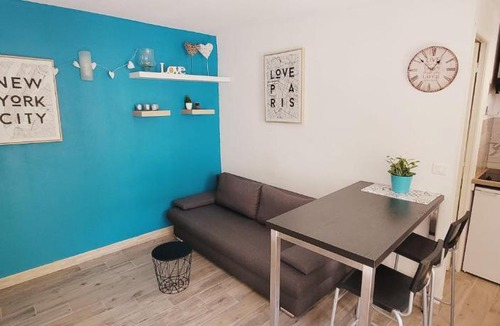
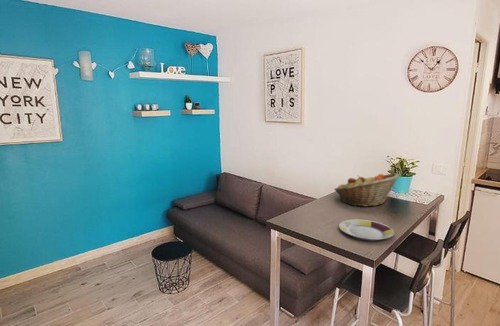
+ plate (365, 230)
+ fruit basket (366, 187)
